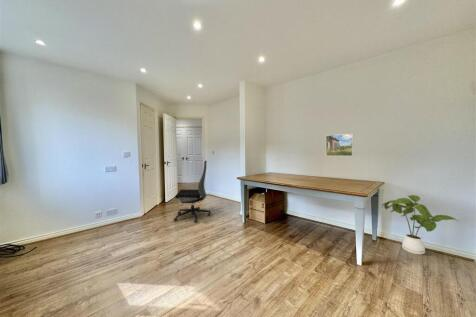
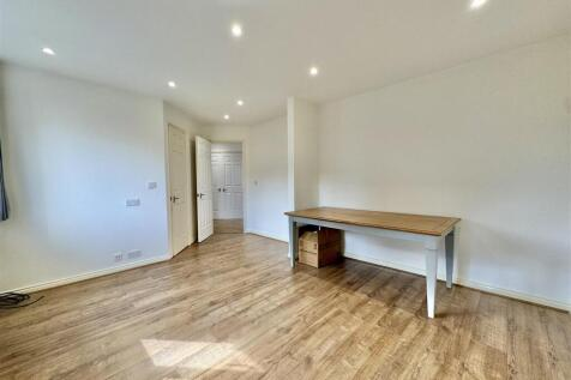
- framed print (338, 145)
- office chair (192, 190)
- house plant (415, 226)
